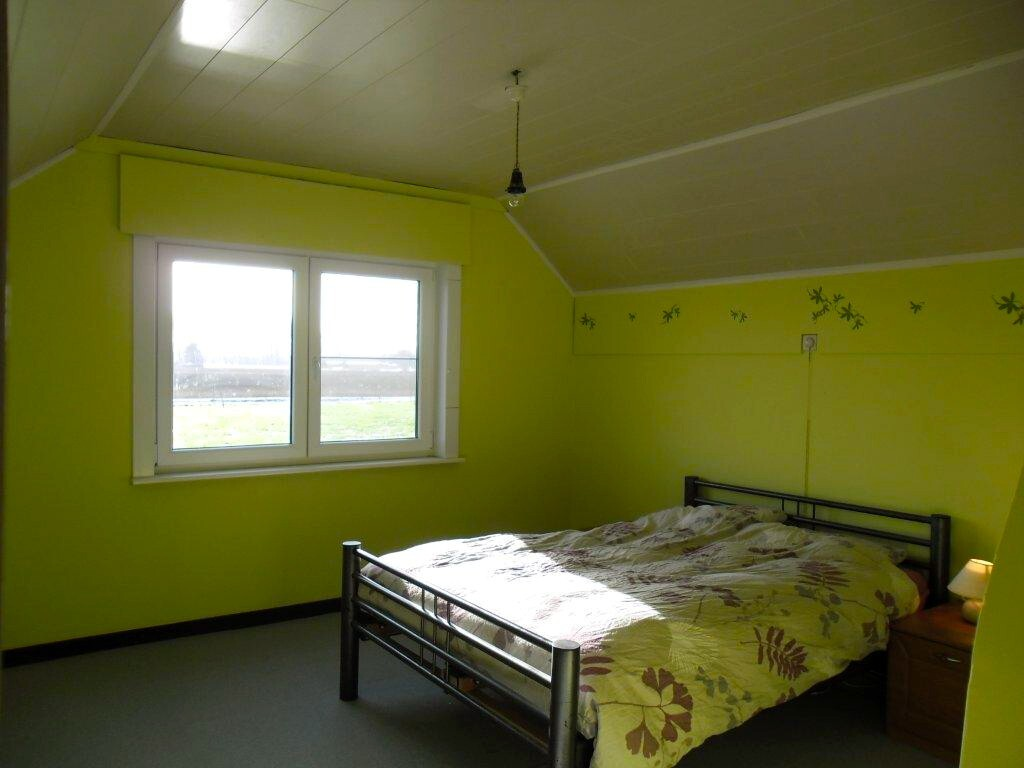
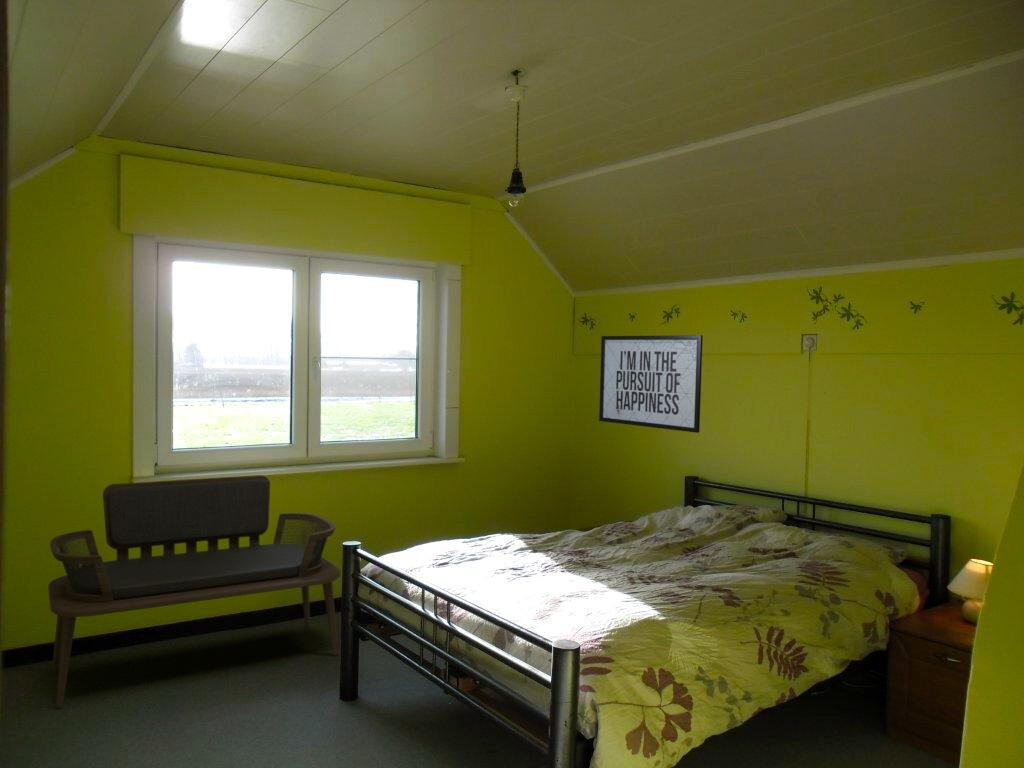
+ bench (201, 575)
+ mirror (647, 381)
